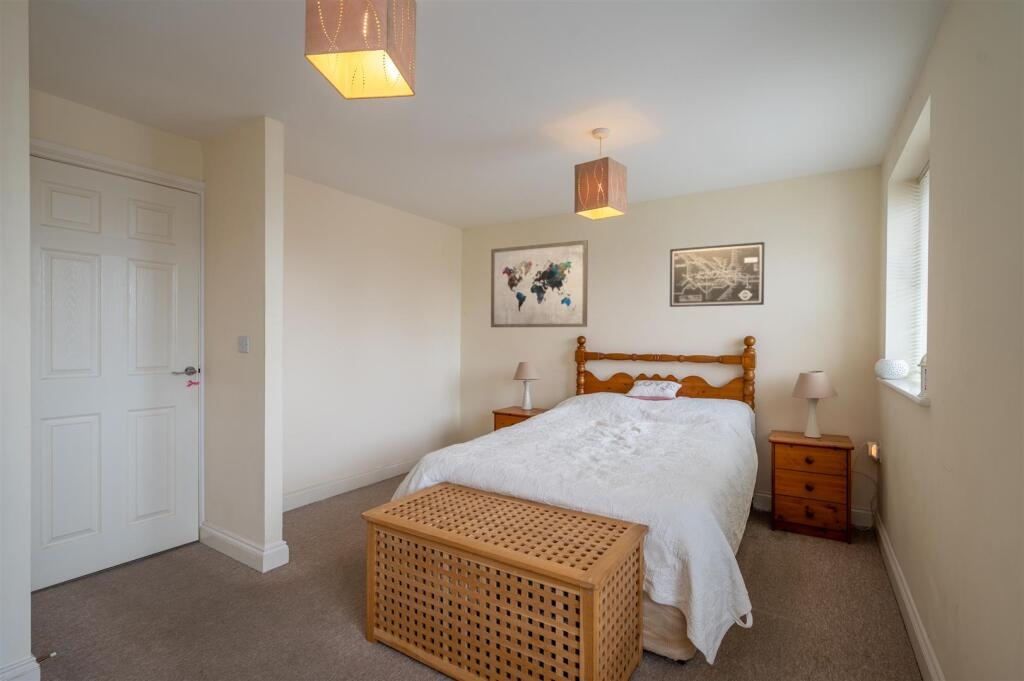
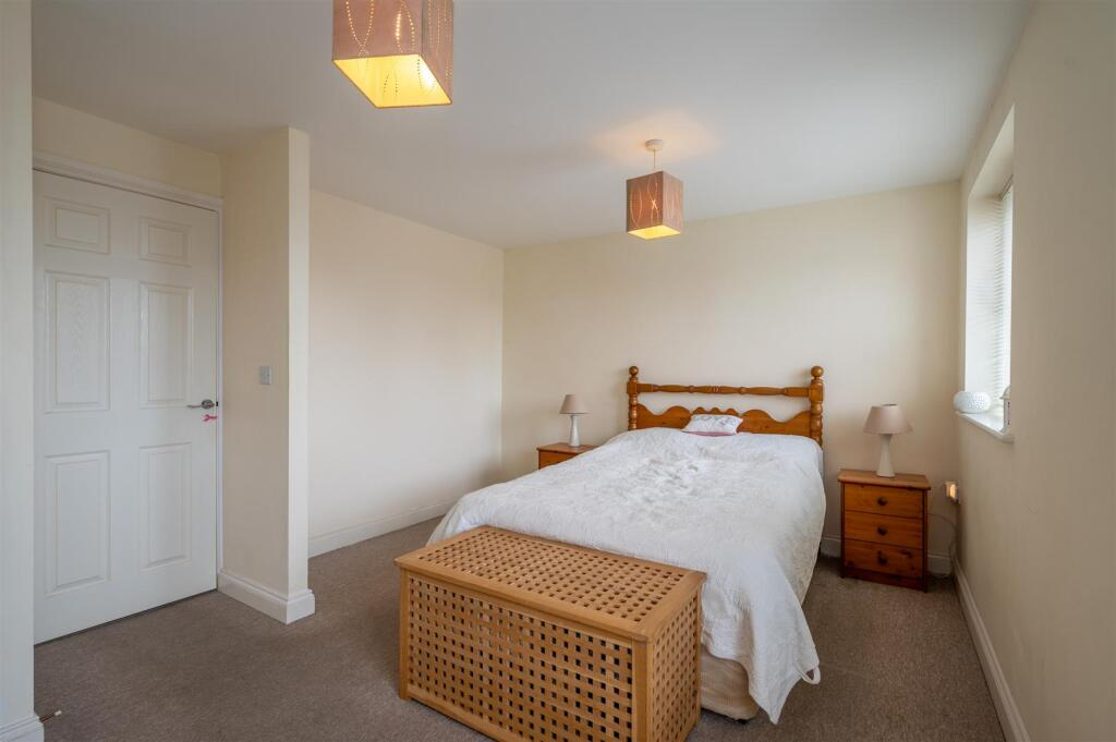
- wall art (715, 276)
- wall art (536, 286)
